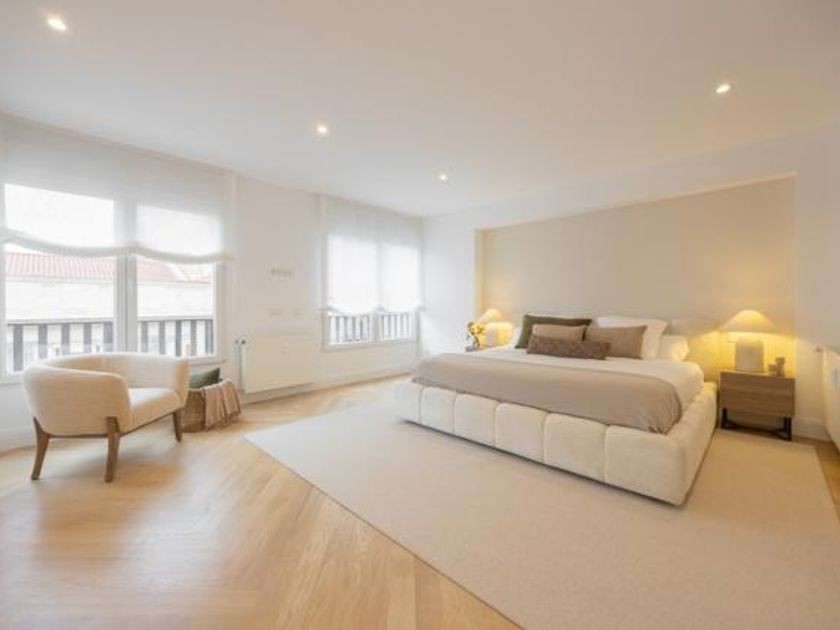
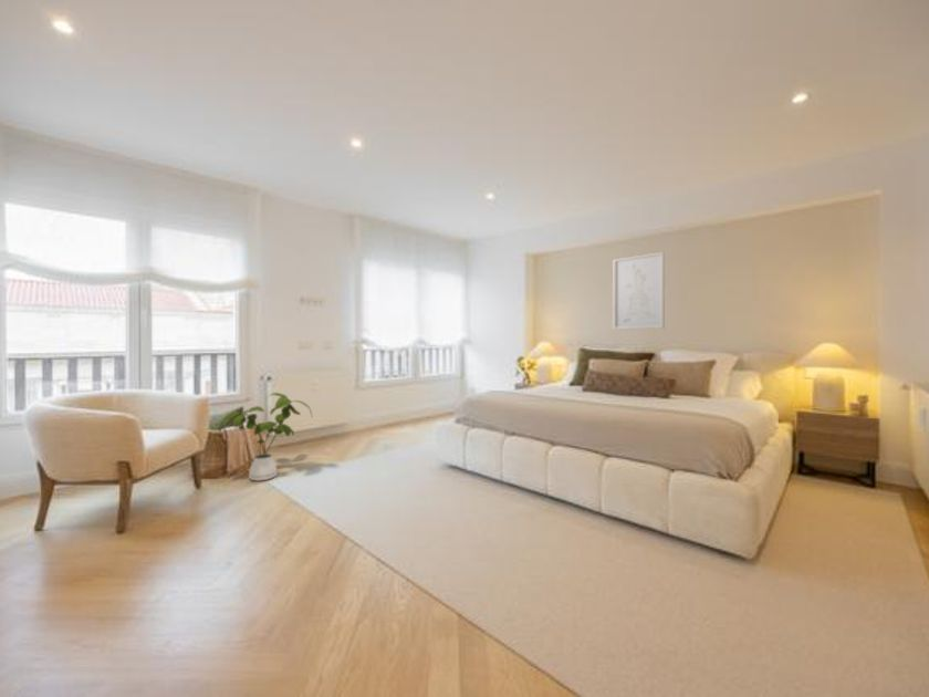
+ wall art (637, 292)
+ house plant (276, 434)
